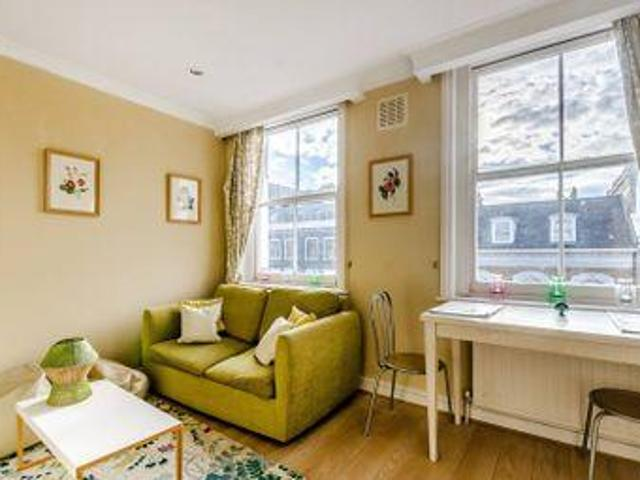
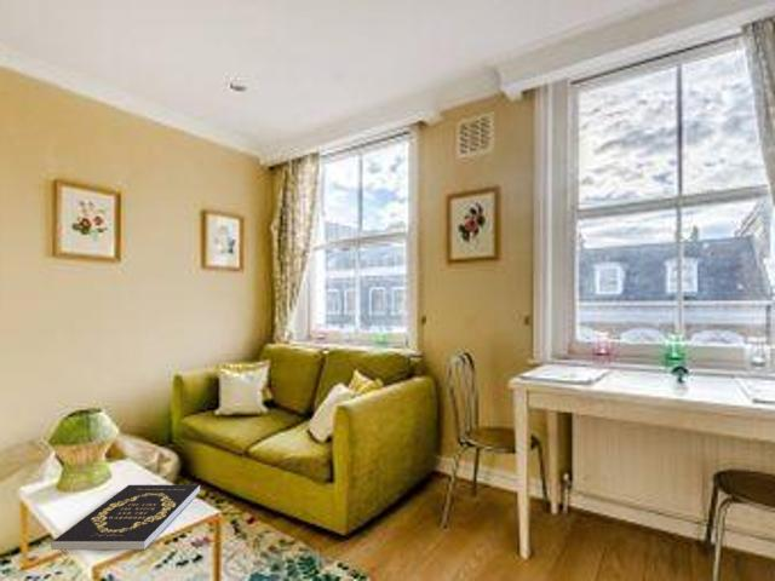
+ book (134, 512)
